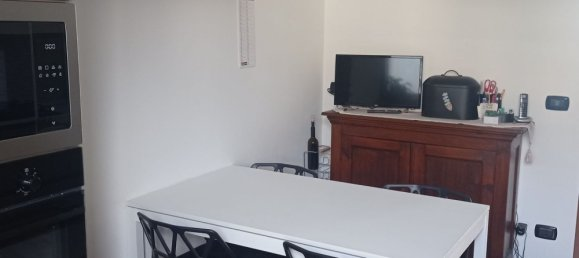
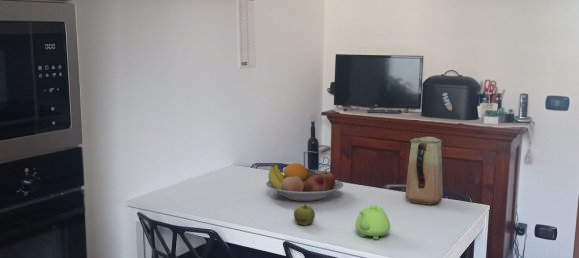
+ vase (424, 170)
+ fruit bowl (304, 180)
+ teapot (371, 221)
+ apple (304, 214)
